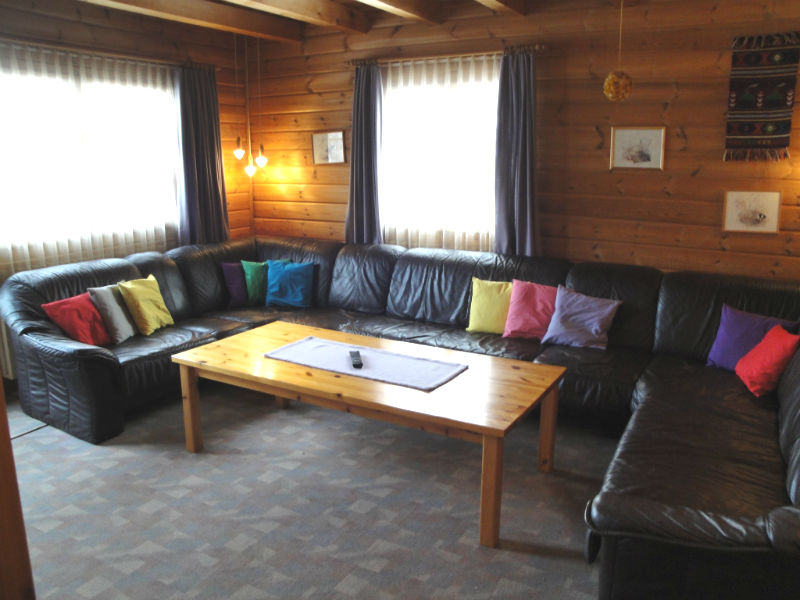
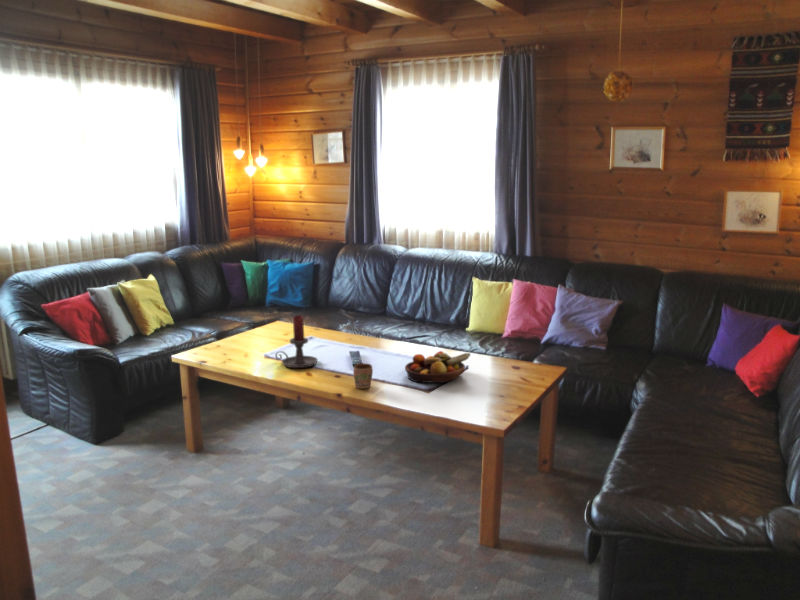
+ fruit bowl (435, 363)
+ mug (363, 375)
+ candle holder (294, 339)
